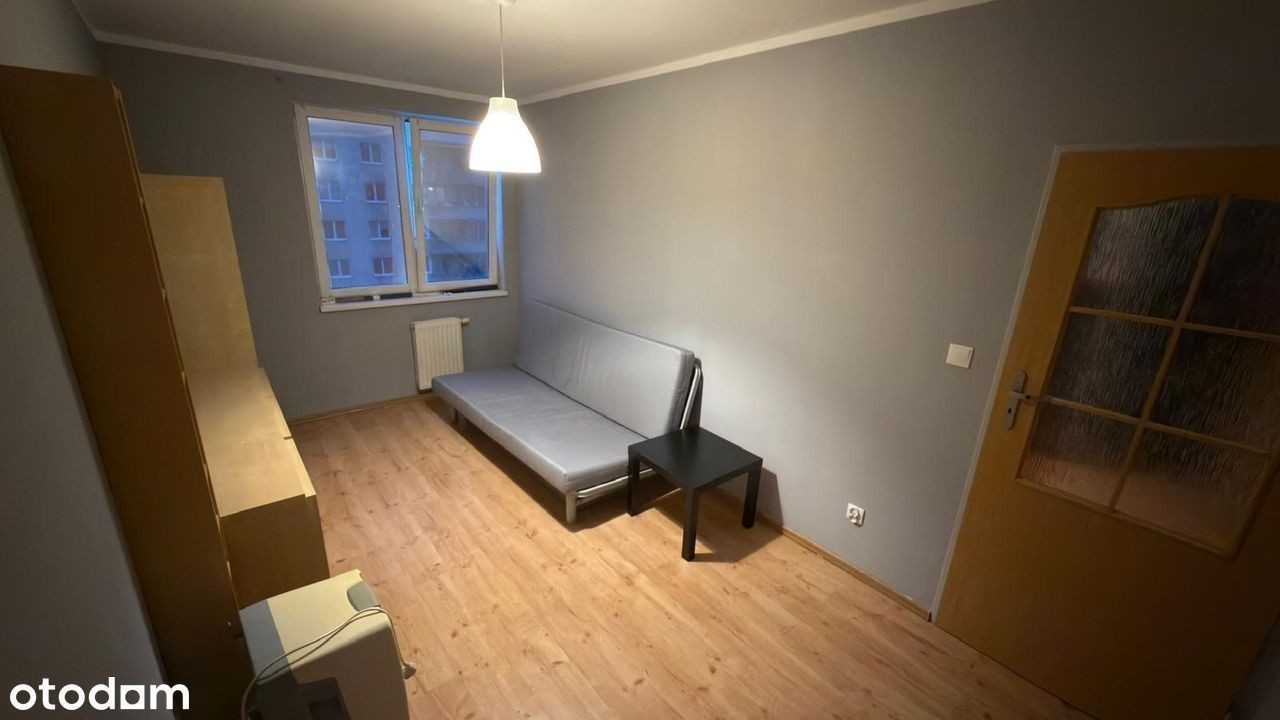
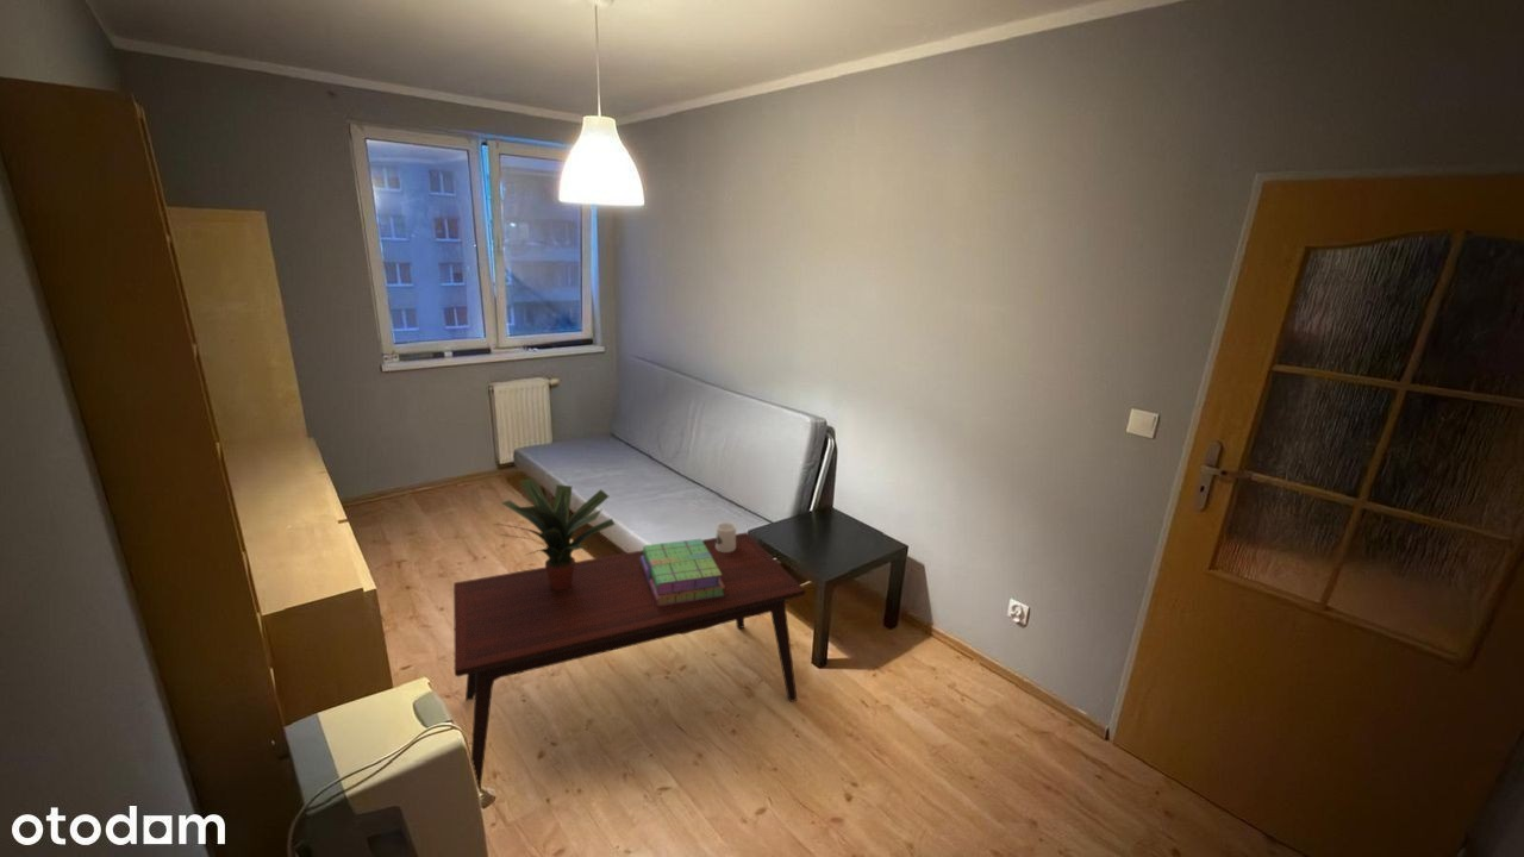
+ stack of books (680, 568)
+ mug (724, 534)
+ coffee table (633, 644)
+ potted plant (552, 534)
